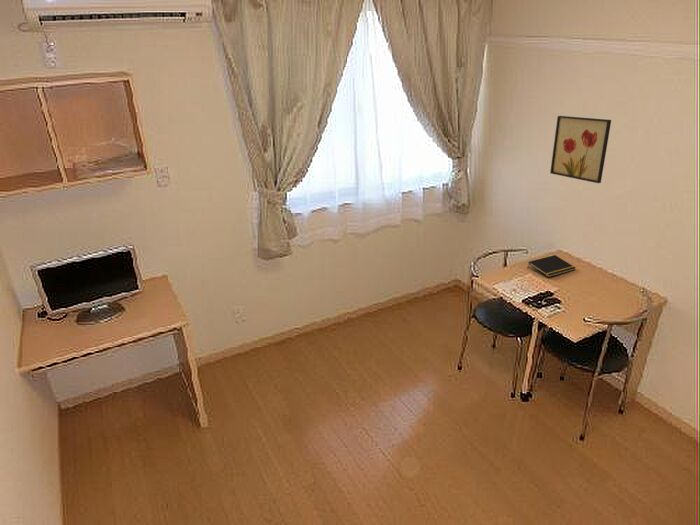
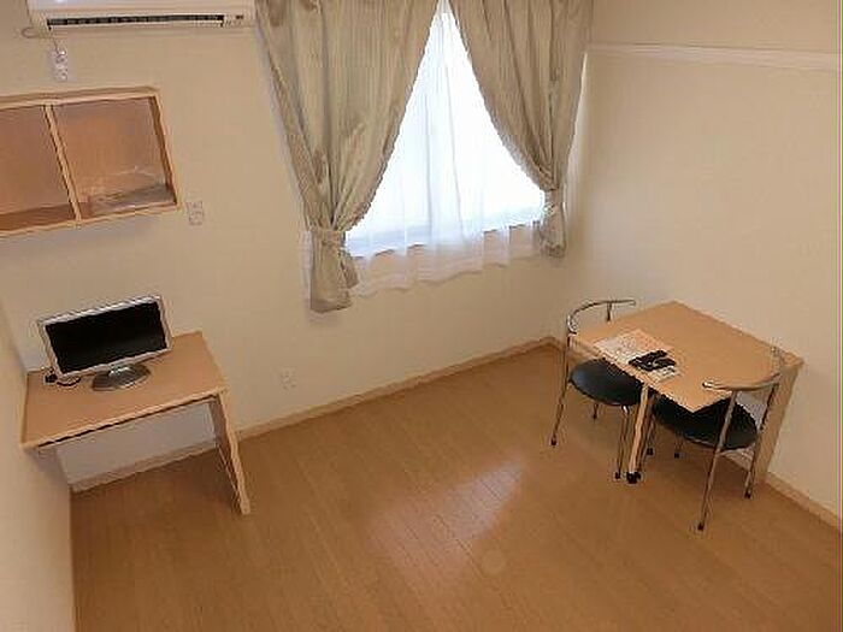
- notepad (552, 265)
- wall art (579, 148)
